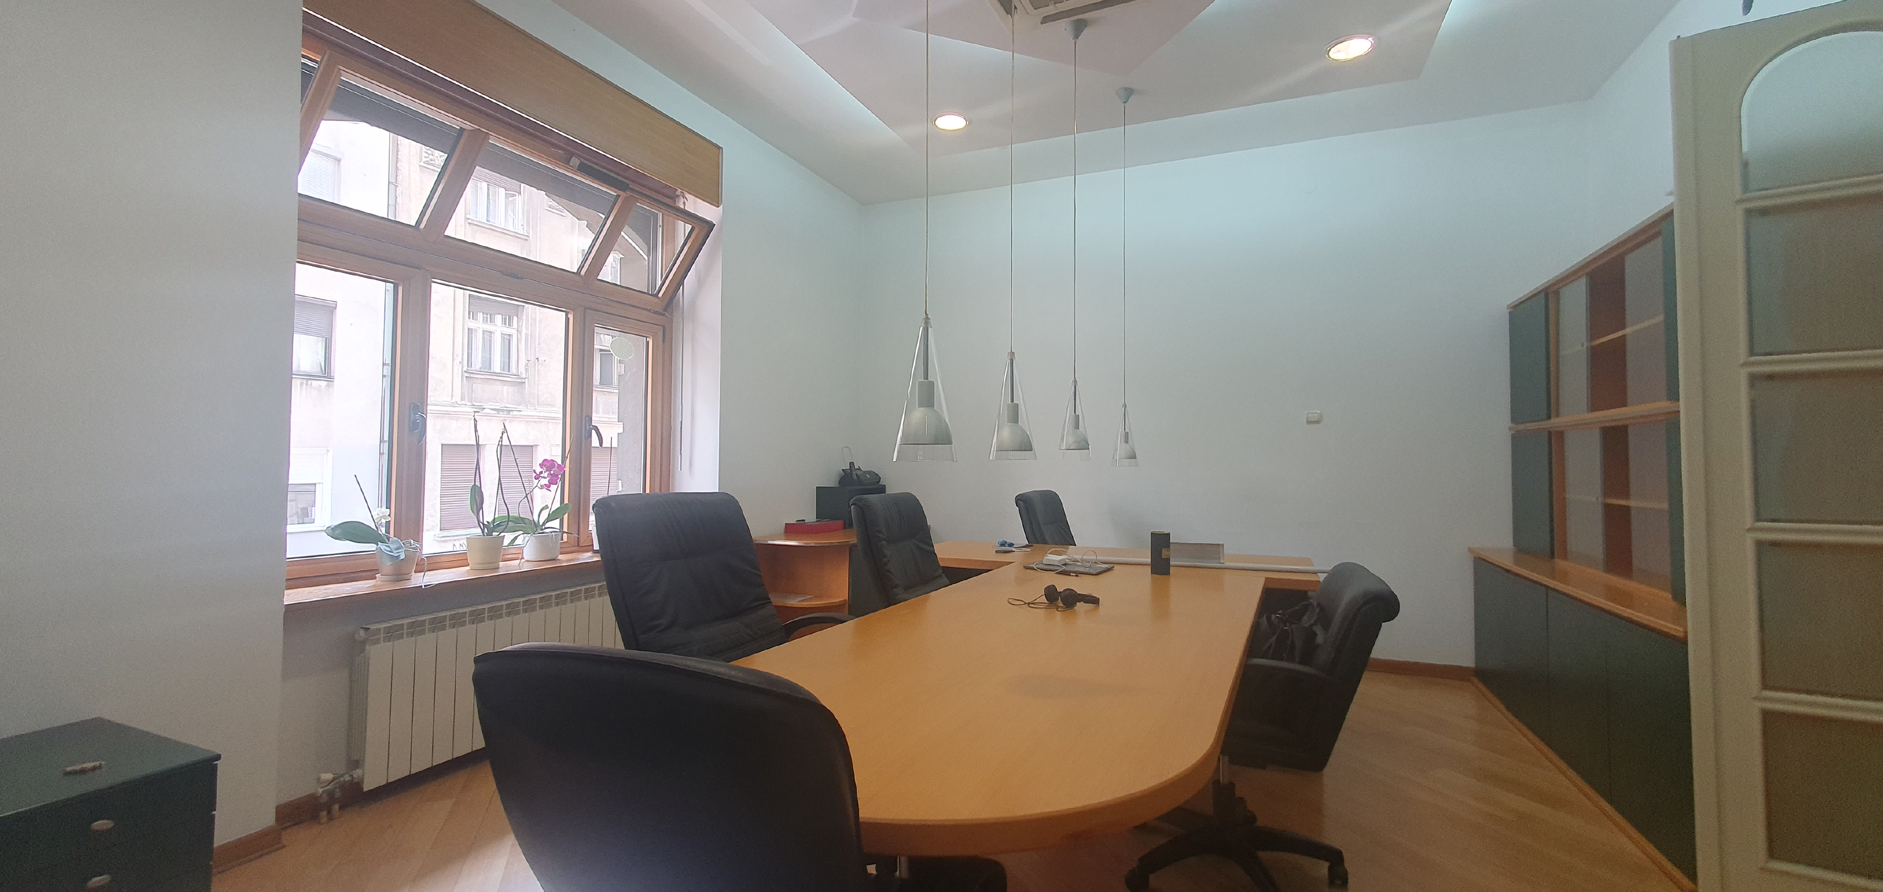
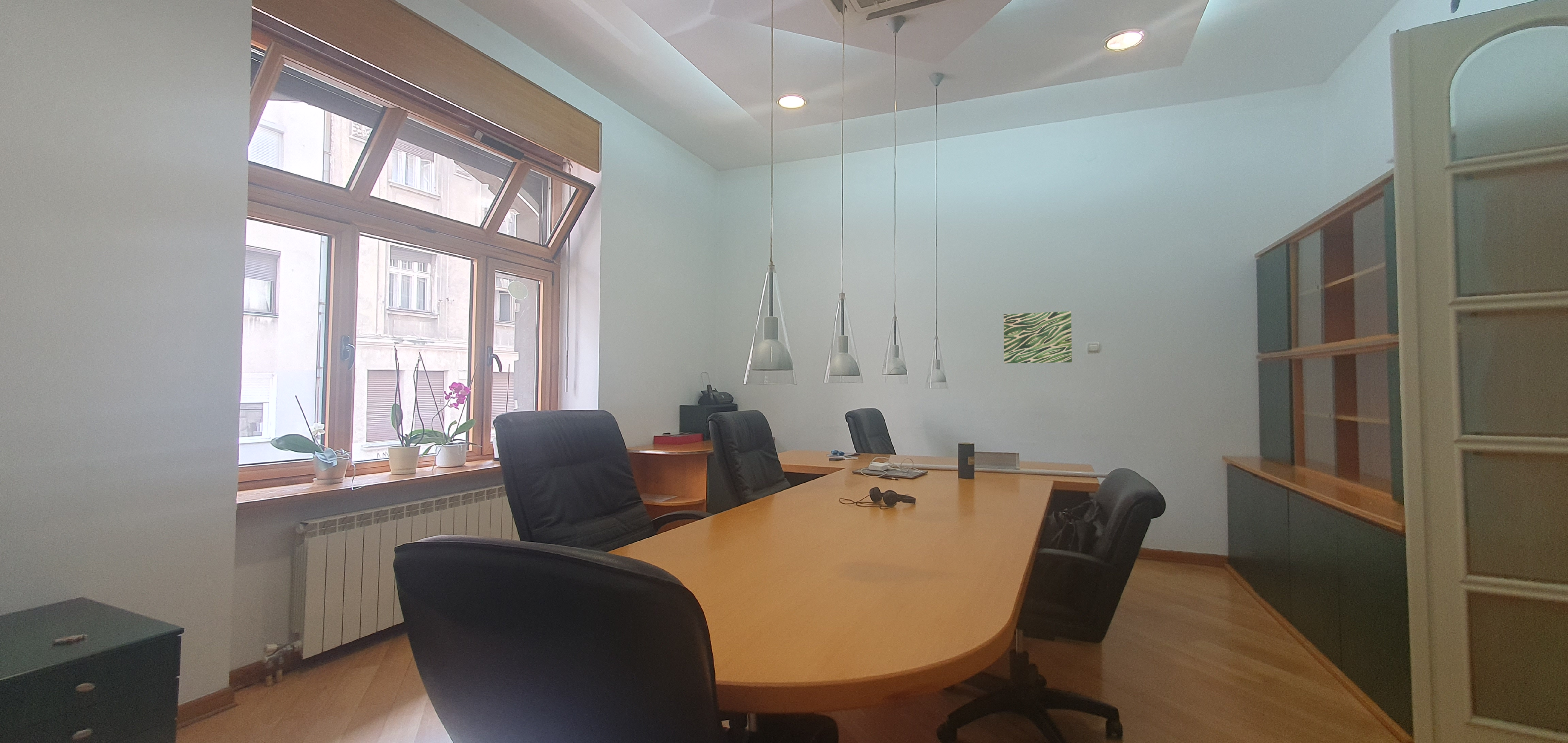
+ wall art (1037, 338)
